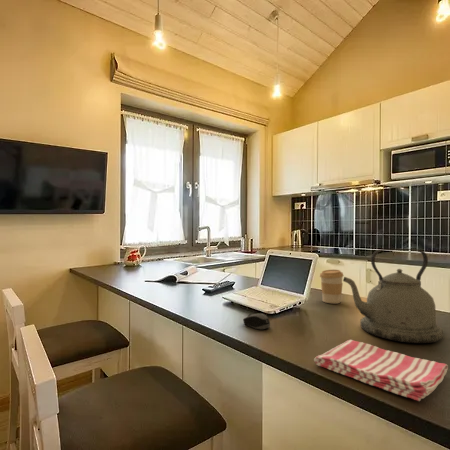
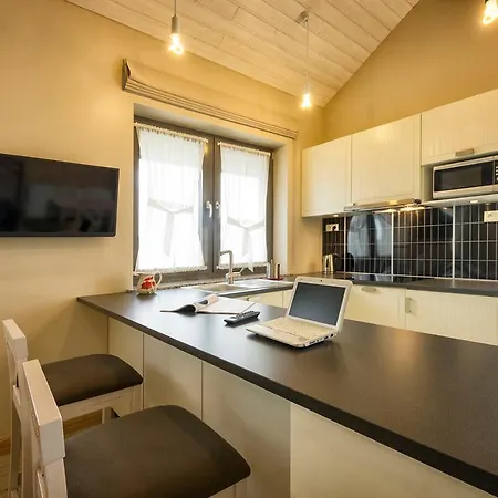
- computer mouse (256, 319)
- coffee cup (331, 285)
- dish towel (378, 362)
- kettle (396, 290)
